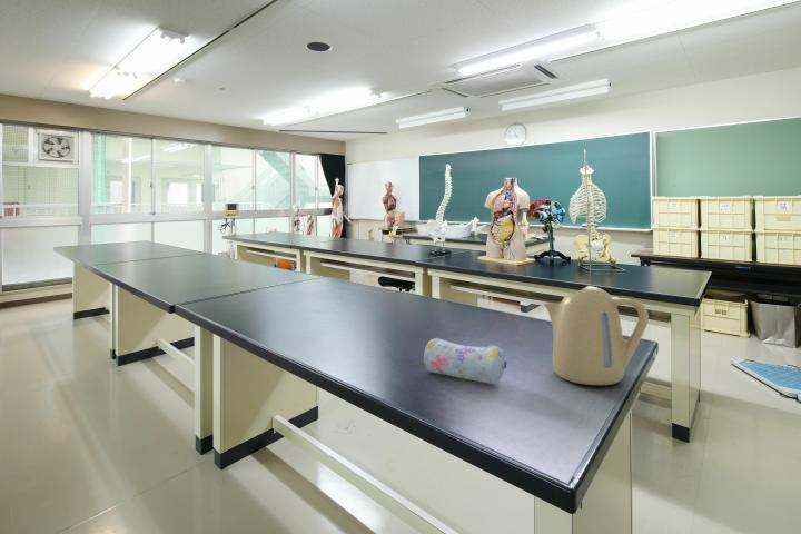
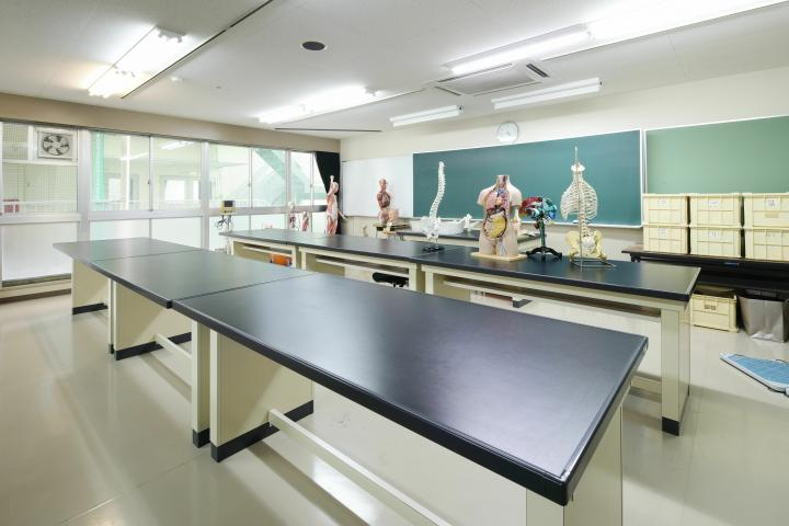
- pencil case (463, 359)
- kettle (592, 332)
